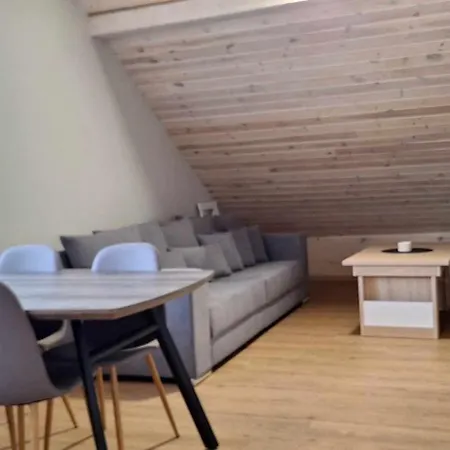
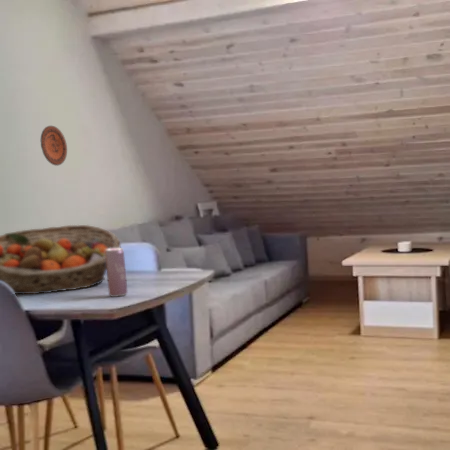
+ beverage can (116, 272)
+ fruit basket (52, 258)
+ decorative plate (53, 145)
